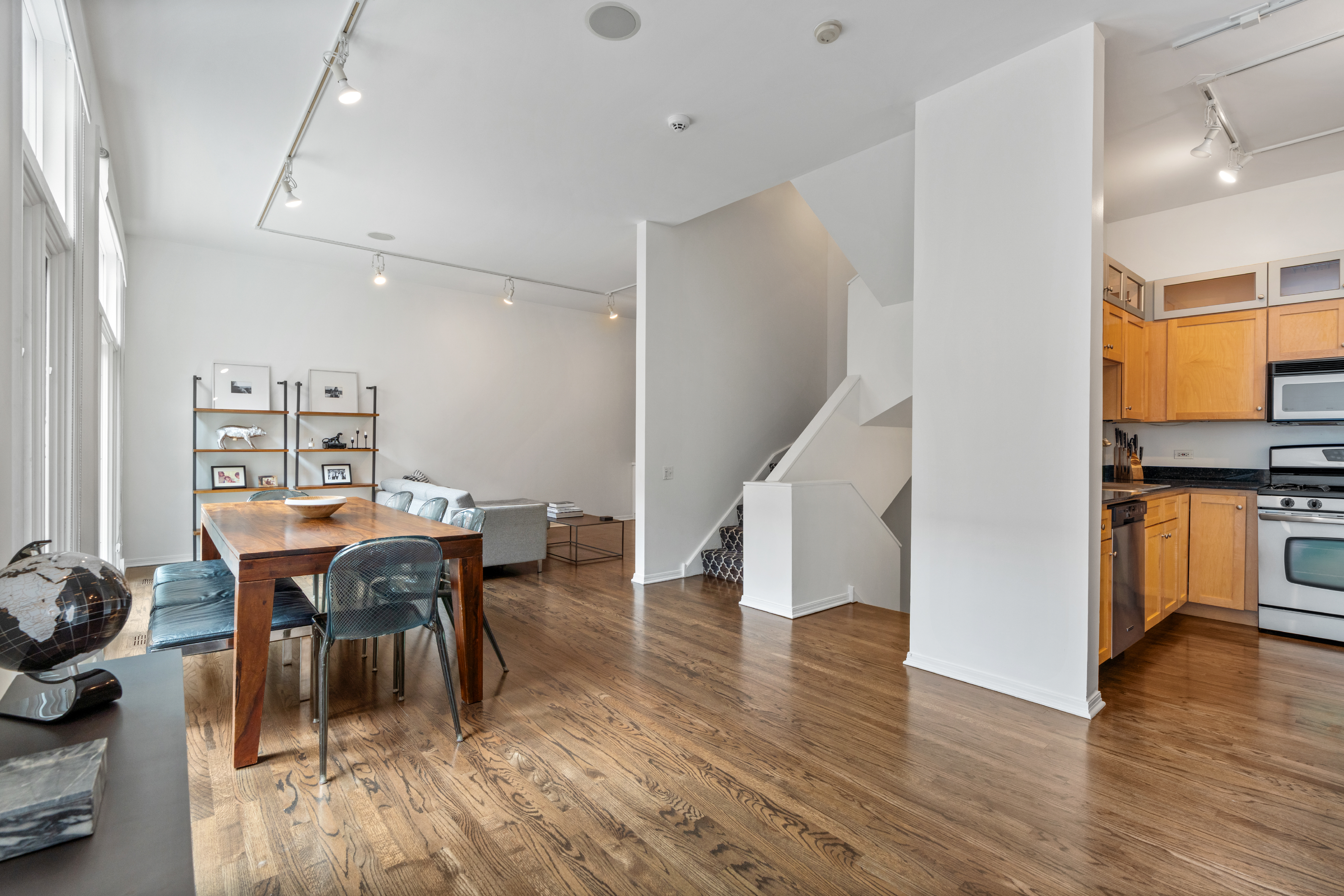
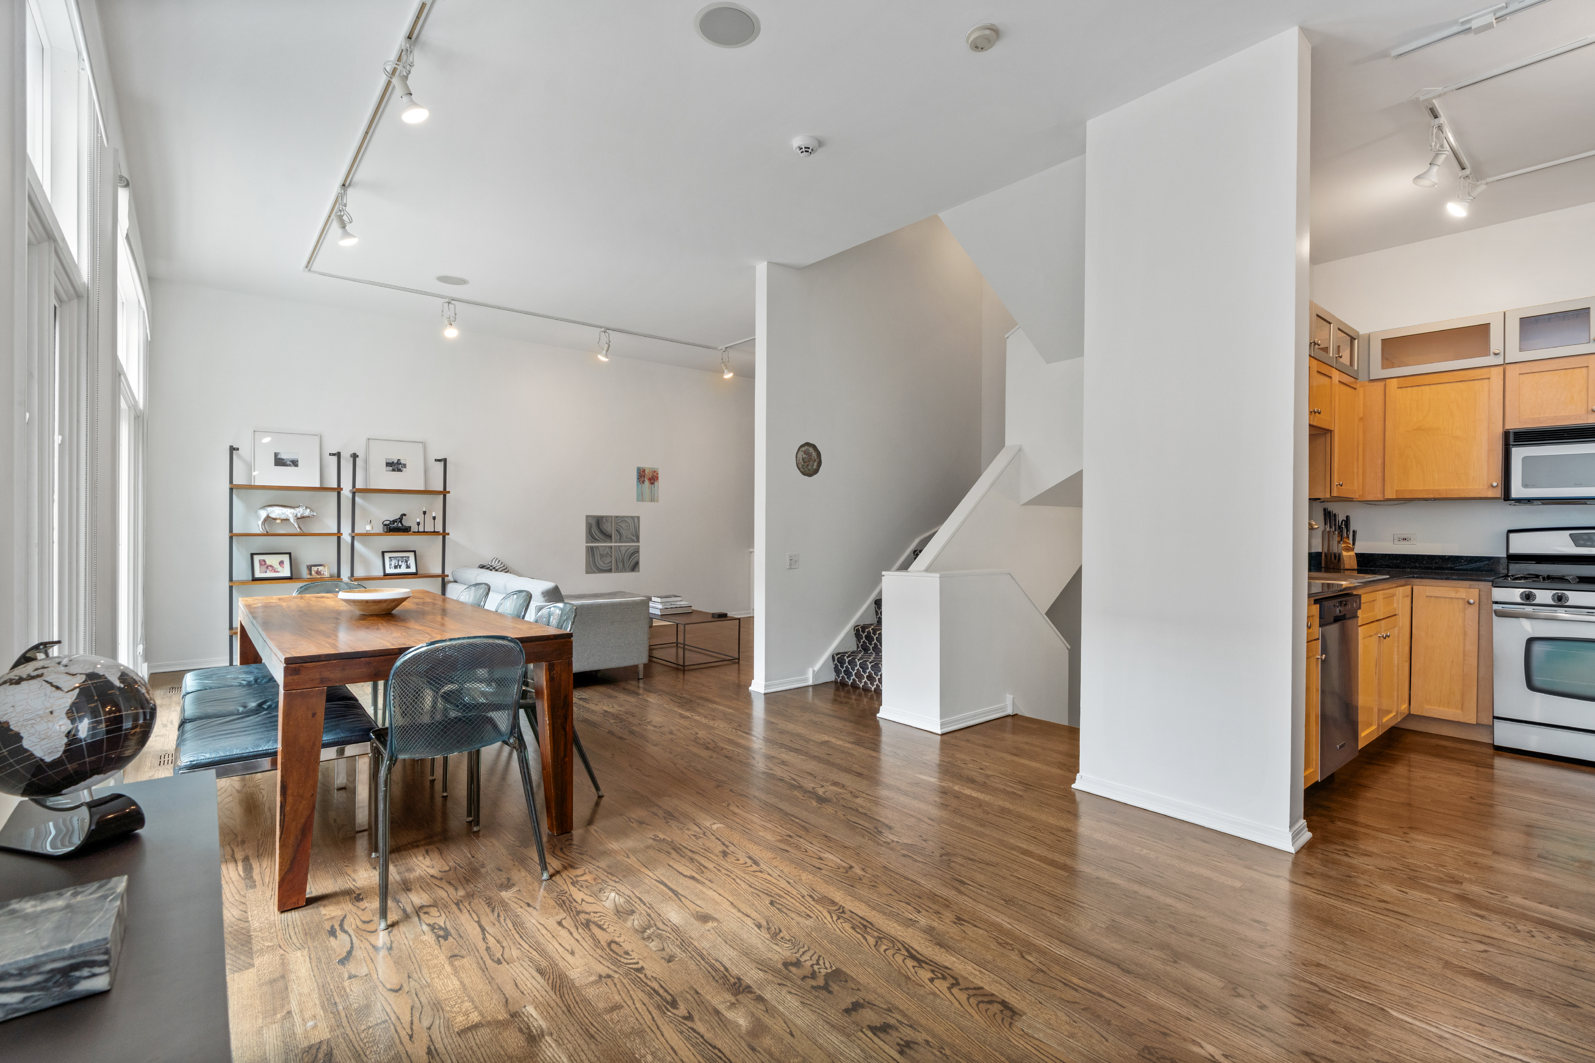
+ decorative plate (808, 459)
+ wall art (614, 545)
+ wall art (648, 484)
